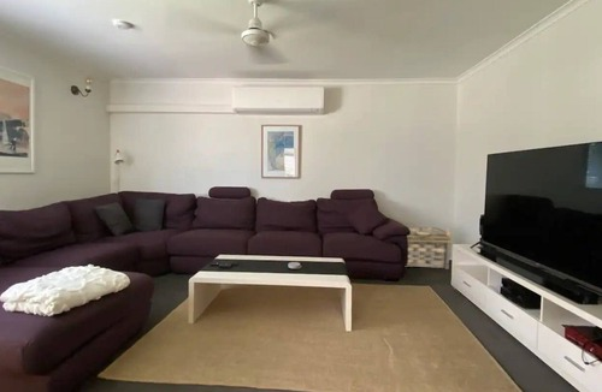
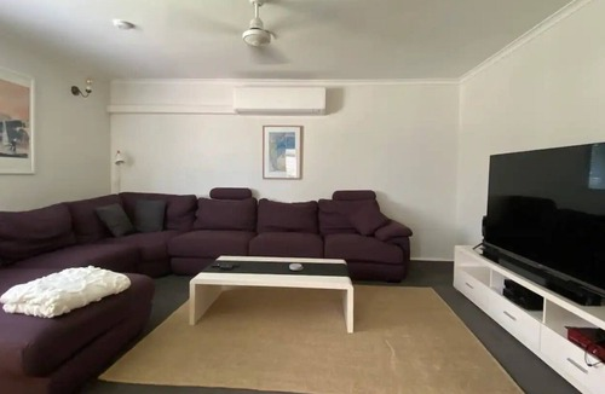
- basket (418, 244)
